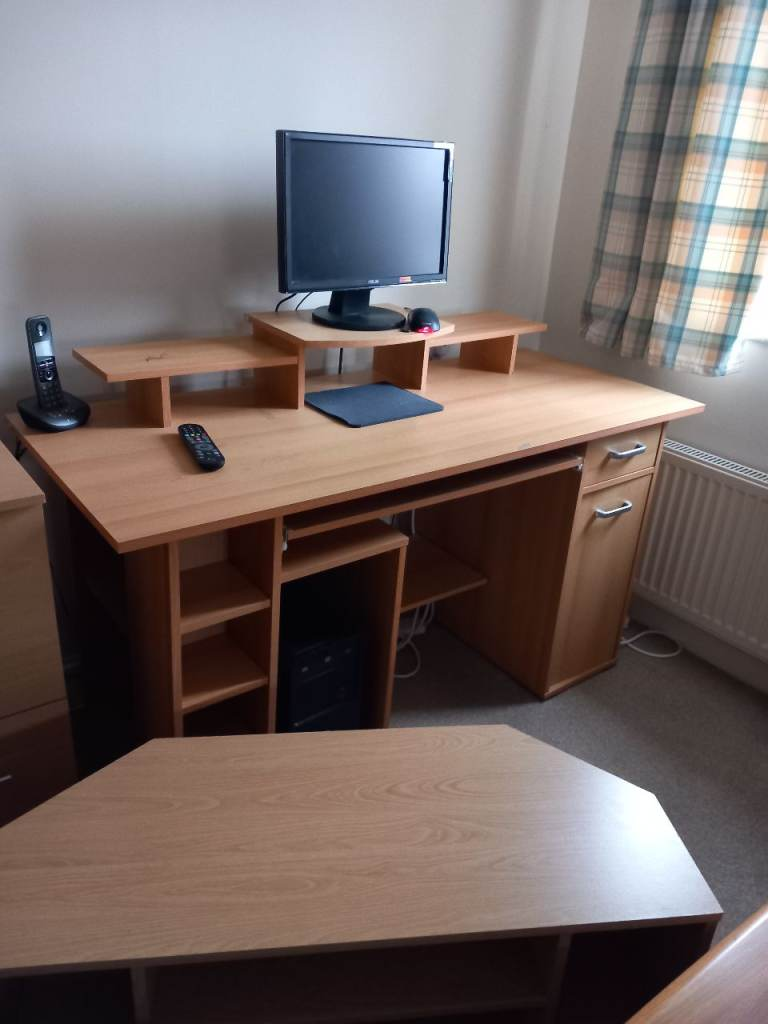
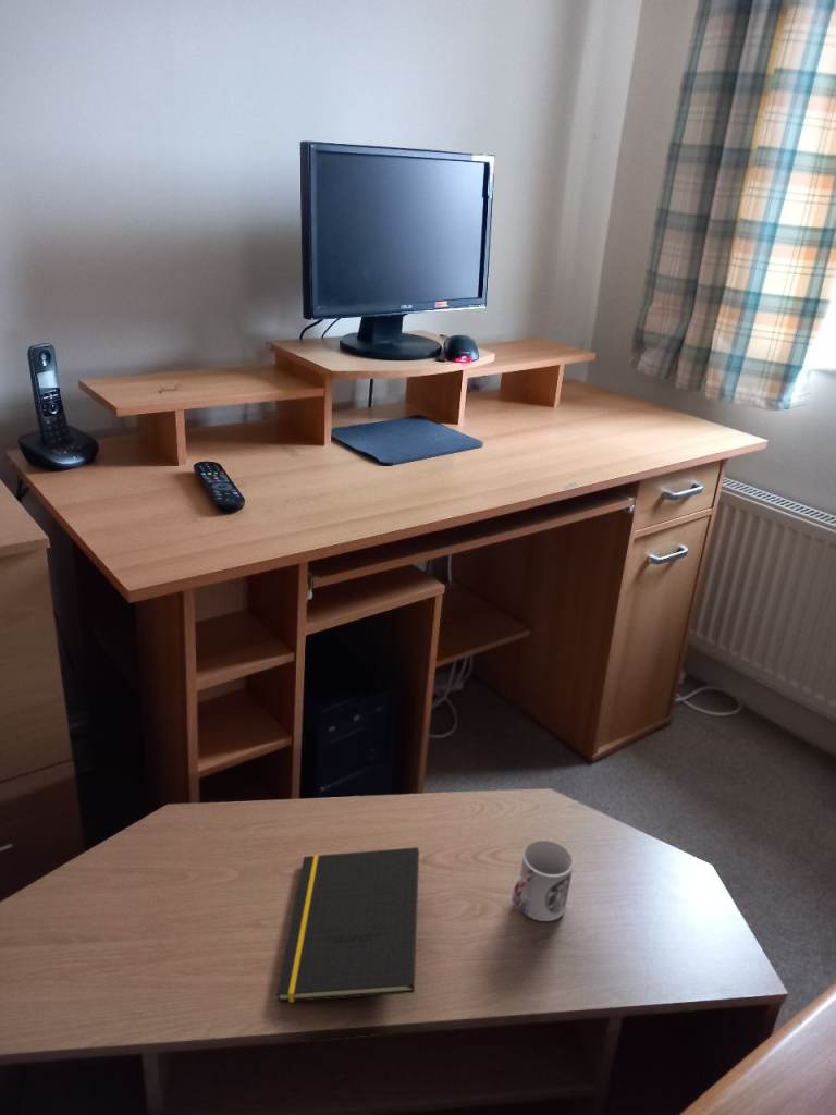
+ cup (537, 885)
+ notepad (354, 918)
